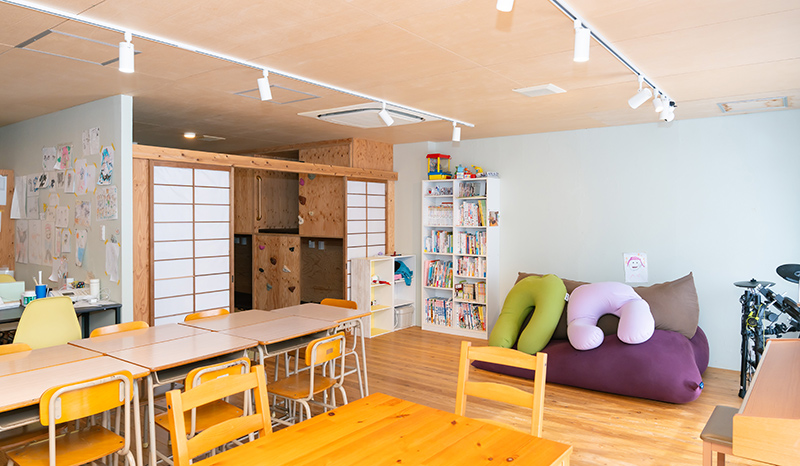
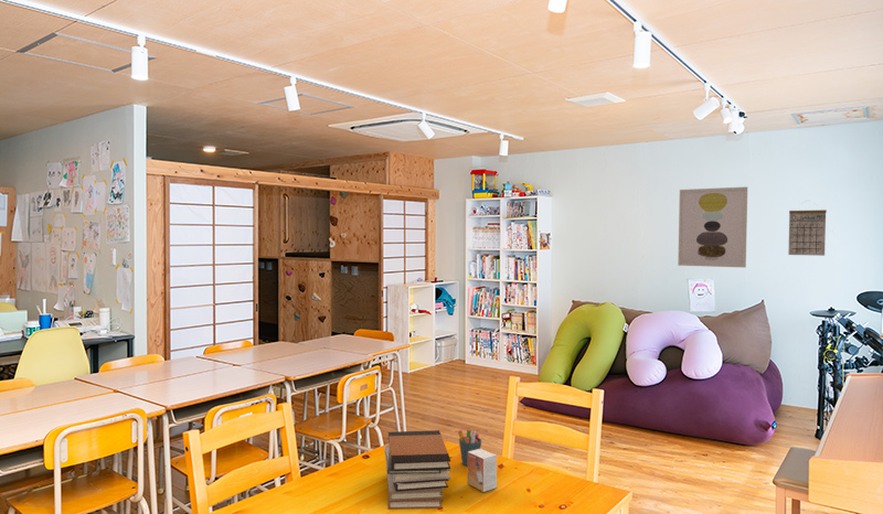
+ wall art (711, 227)
+ small box (481, 469)
+ book stack (415, 467)
+ calendar (807, 227)
+ pen holder (469, 445)
